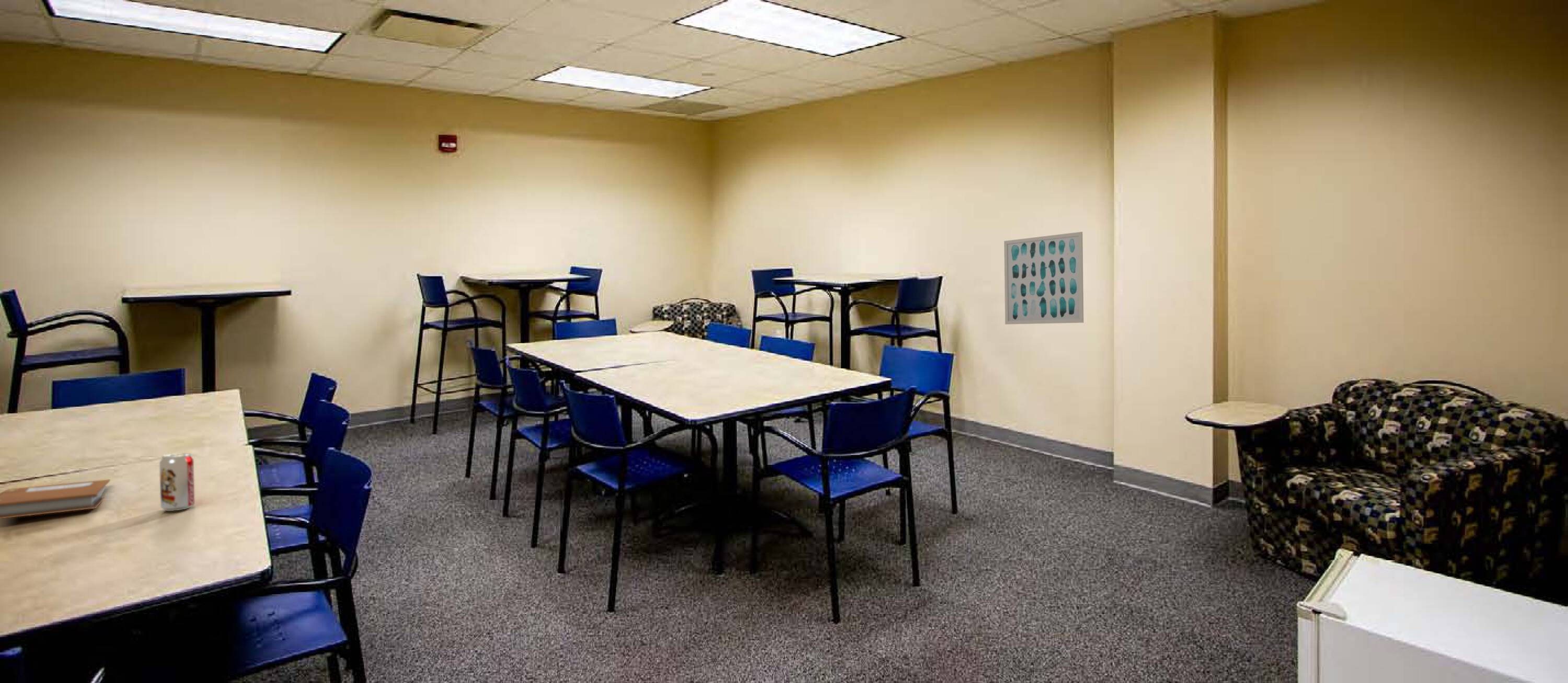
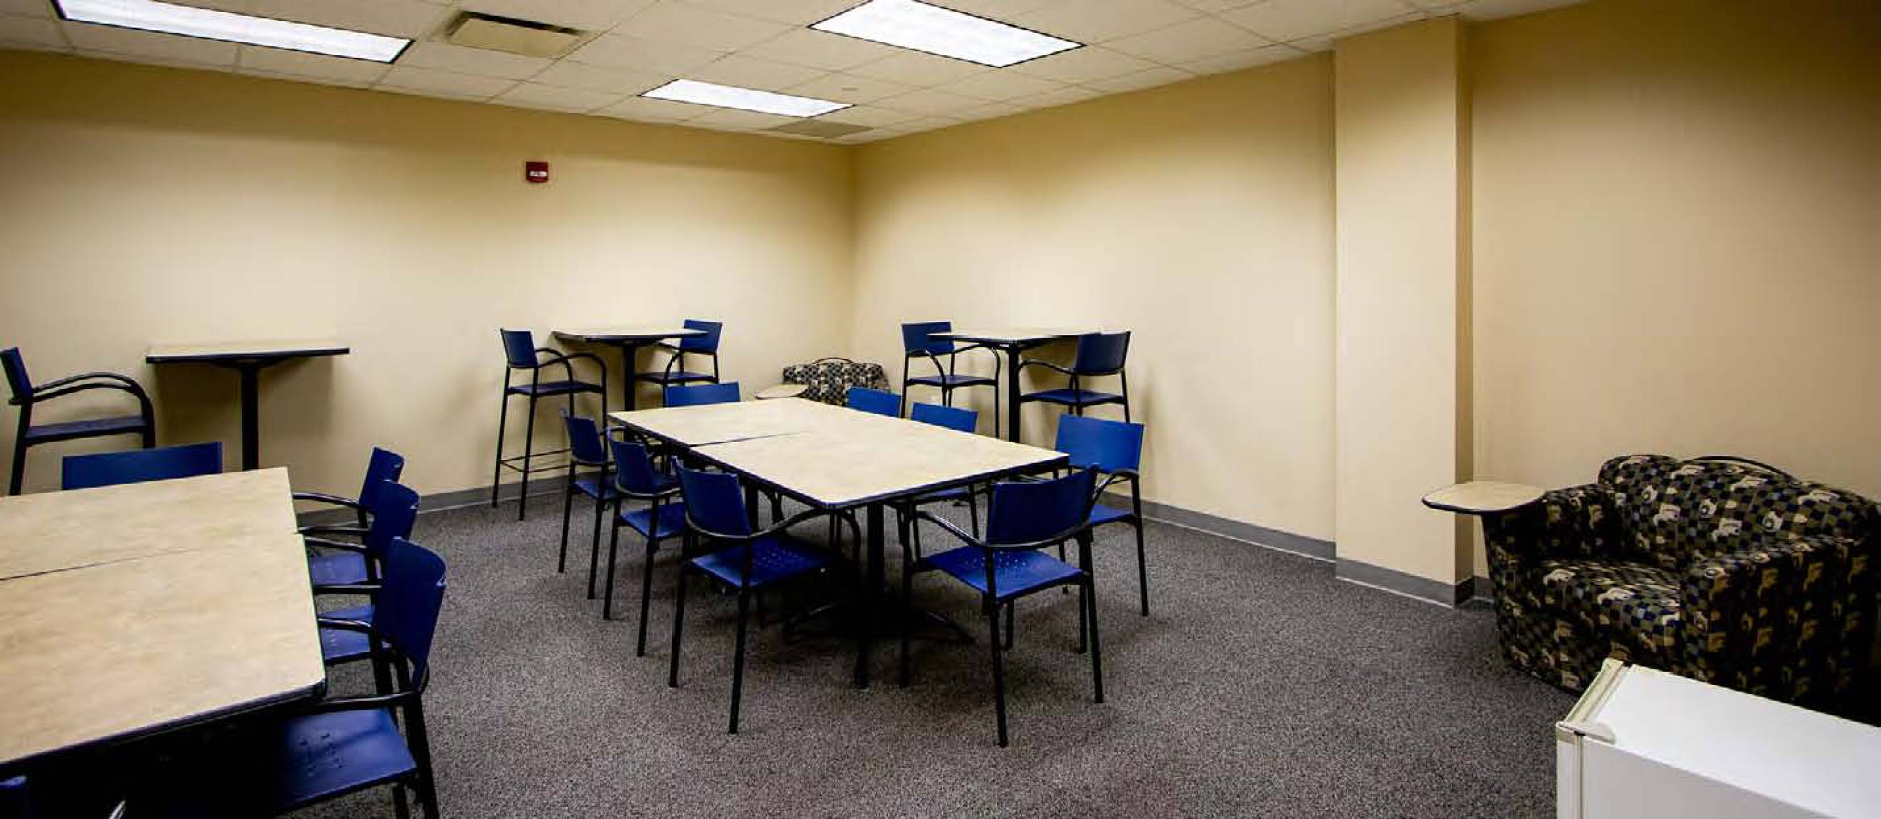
- notebook (49, 498)
- wall art (1042, 280)
- beverage can (177, 481)
